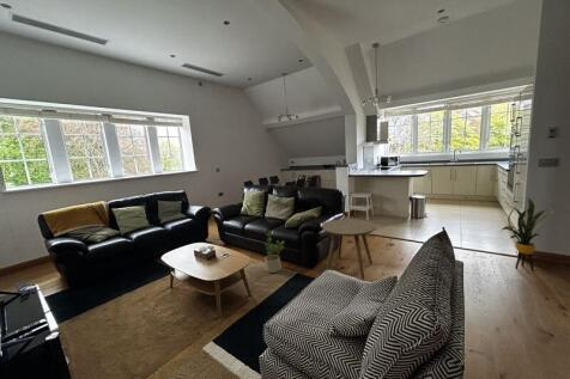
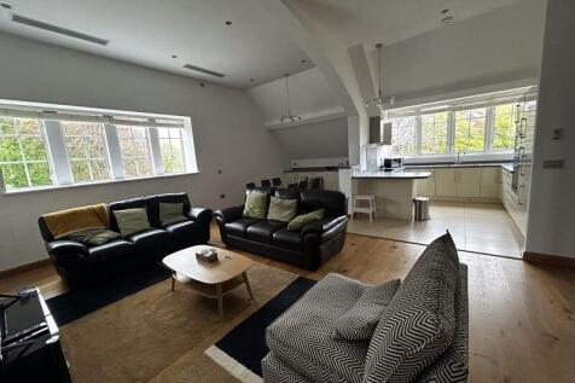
- potted plant (273, 249)
- house plant (529, 236)
- side table (356, 246)
